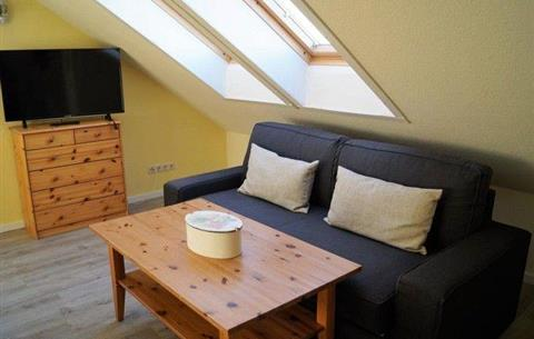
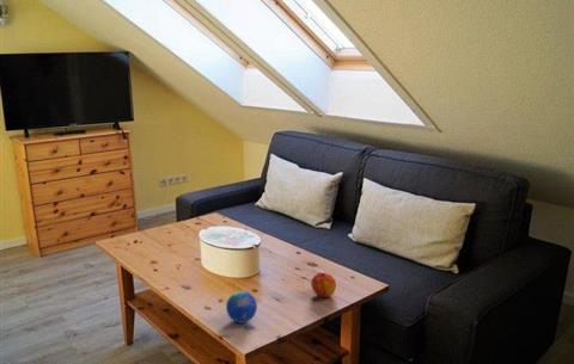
+ apple (323, 285)
+ decorative orb (242, 307)
